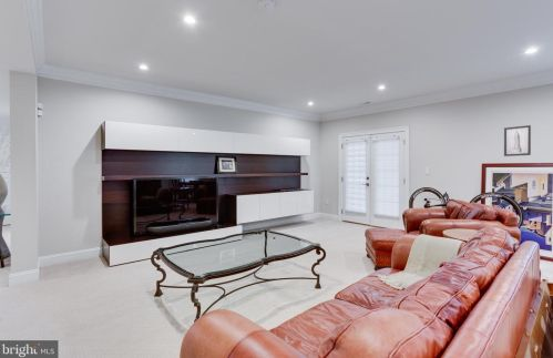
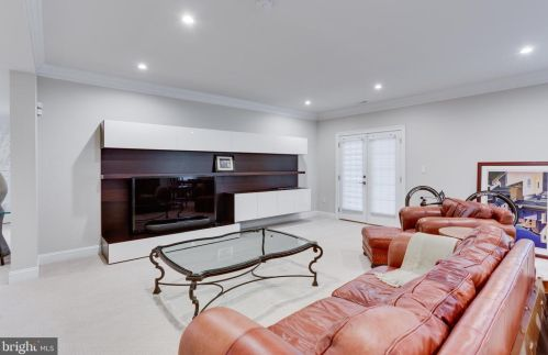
- wall art (516, 141)
